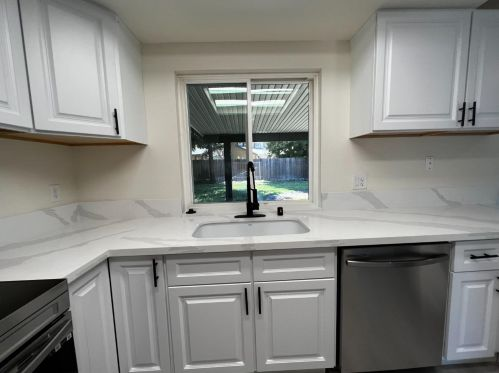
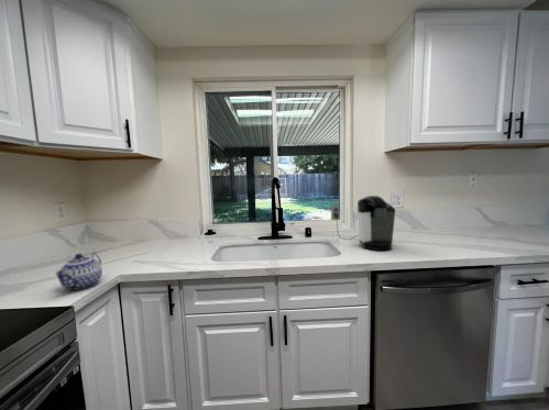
+ coffee maker (364, 221)
+ teapot (81, 269)
